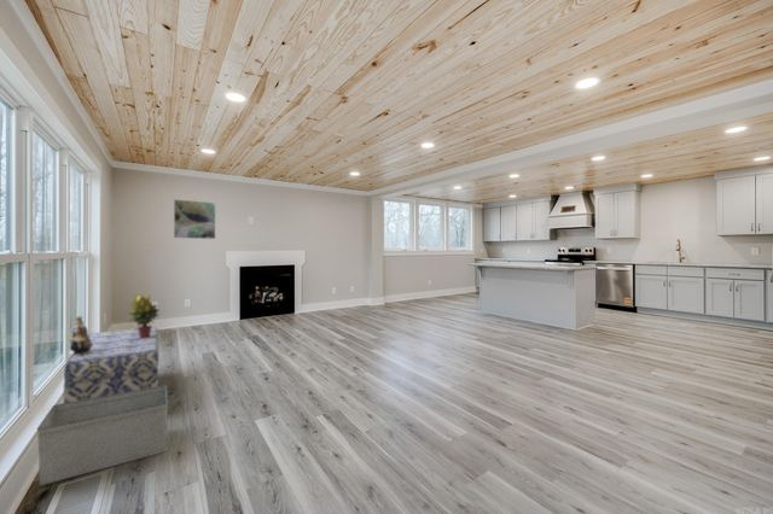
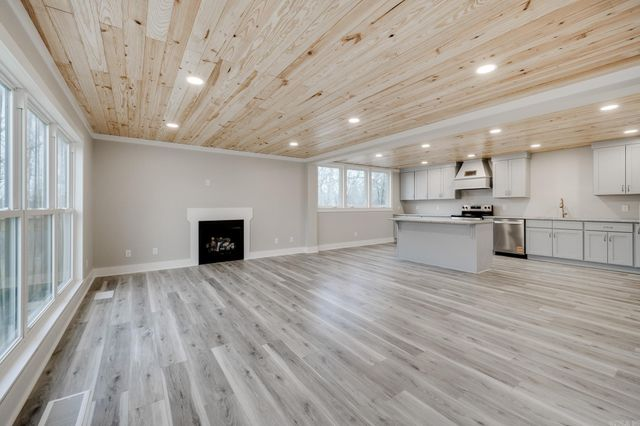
- potted plant (144, 315)
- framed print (194, 220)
- decorative vase (81, 334)
- bench (120, 370)
- storage bin (111, 430)
